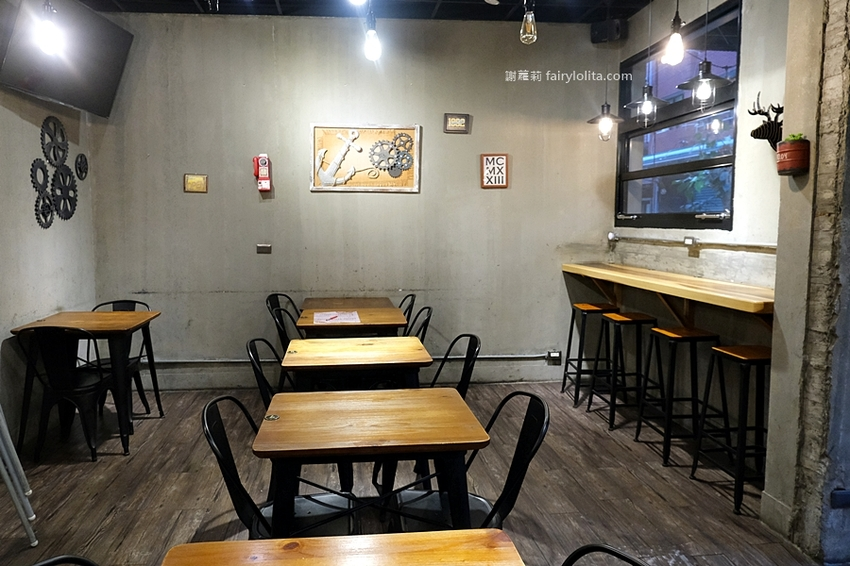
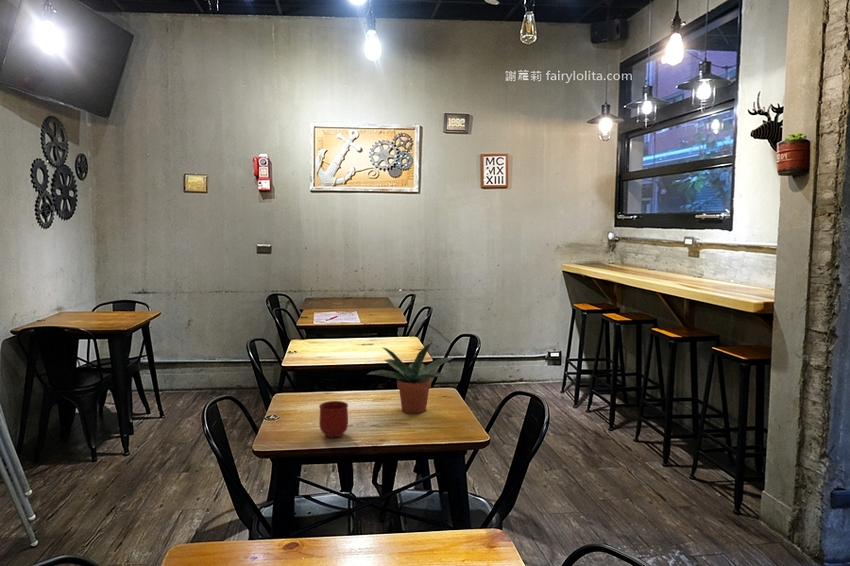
+ potted plant (413, 374)
+ mug (334, 417)
